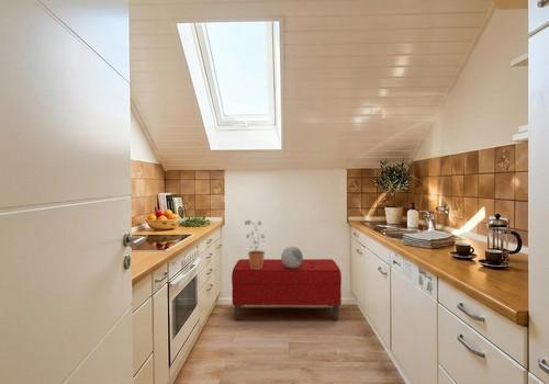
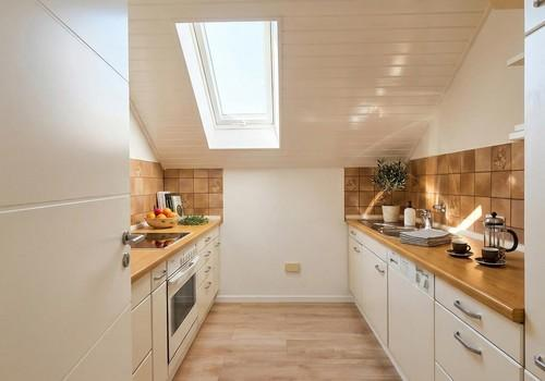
- bench (285, 287)
- potted plant (255, 244)
- decorative sphere (291, 257)
